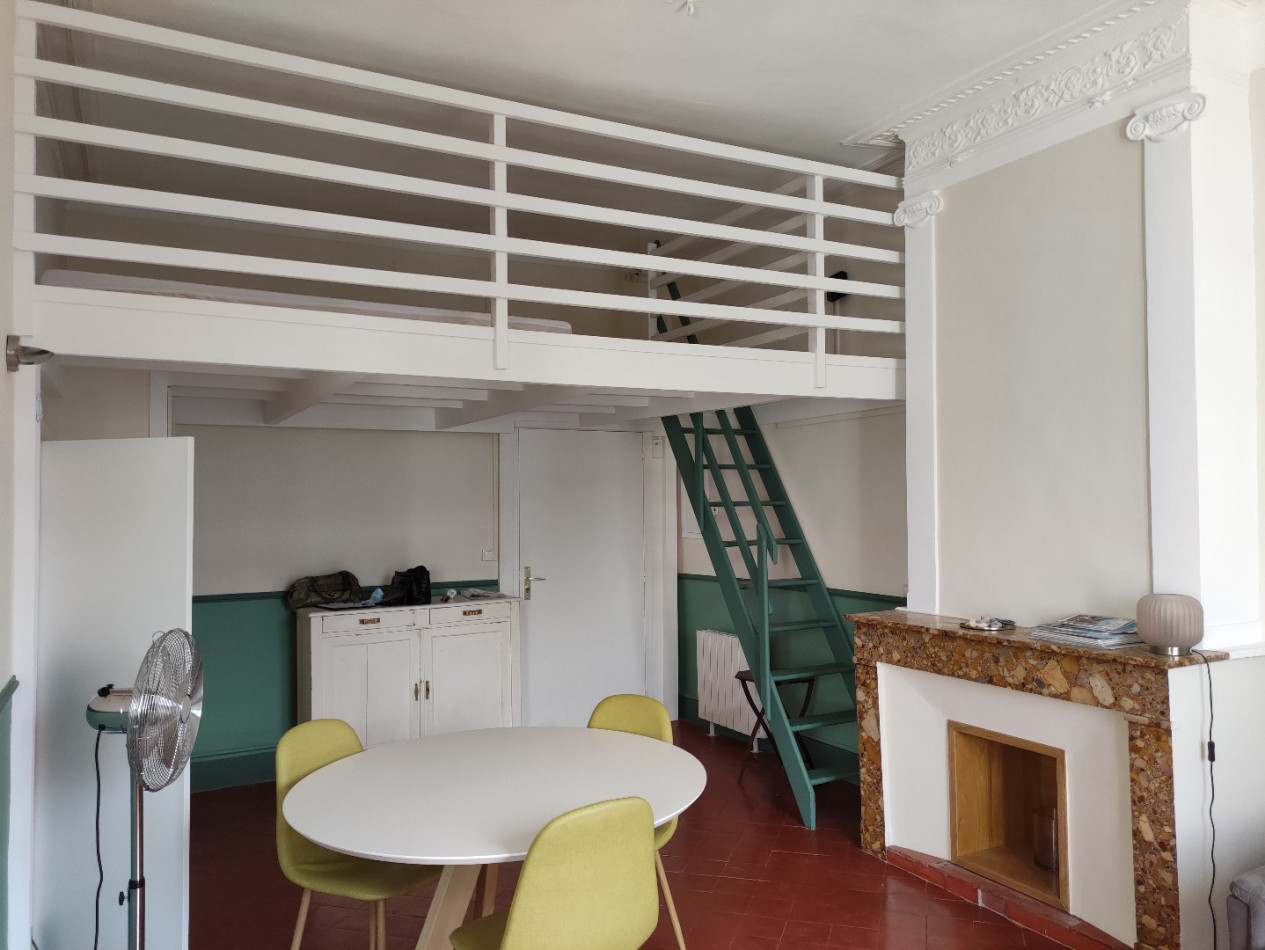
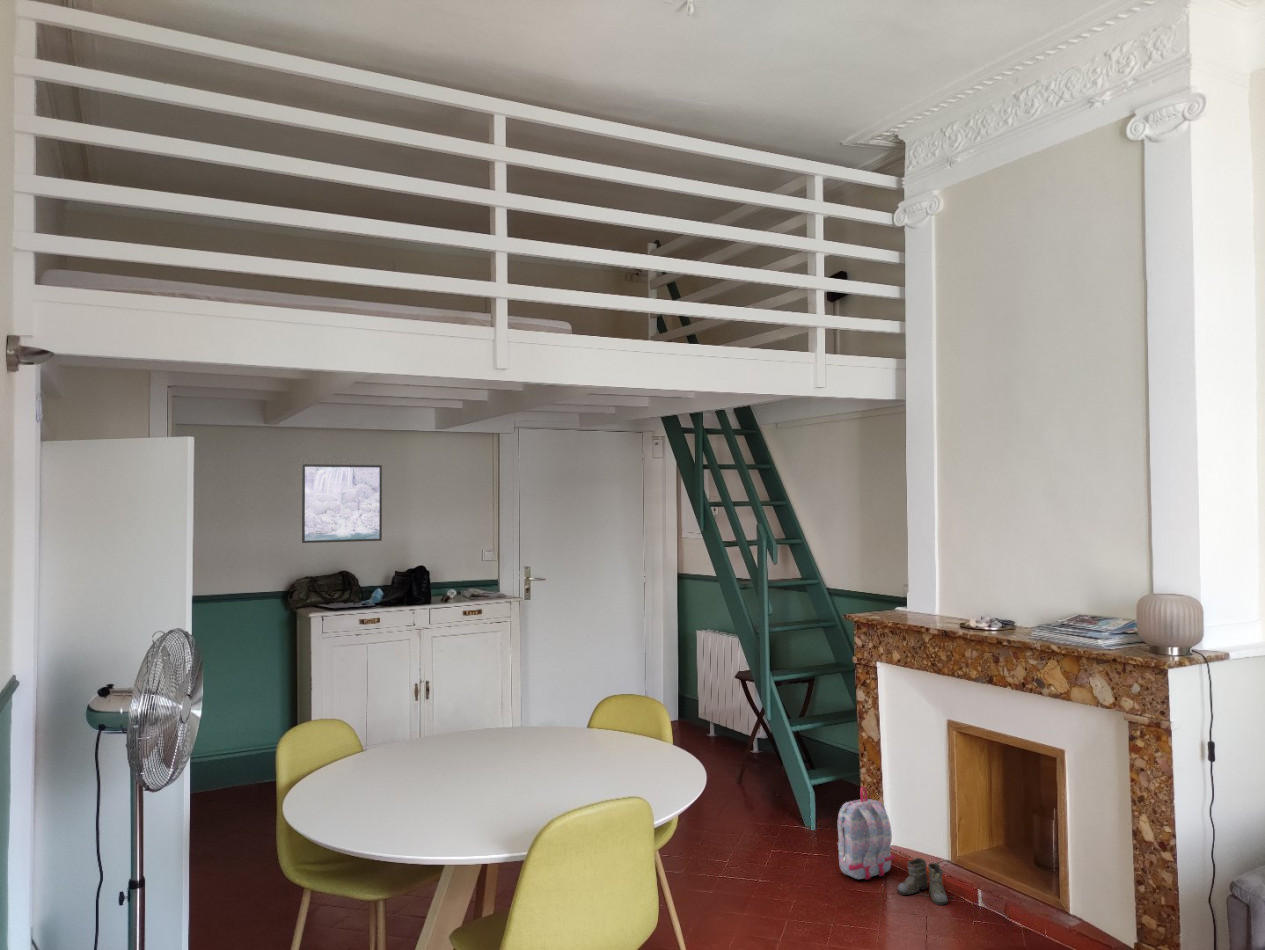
+ backpack (865, 831)
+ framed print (342, 503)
+ boots (922, 879)
